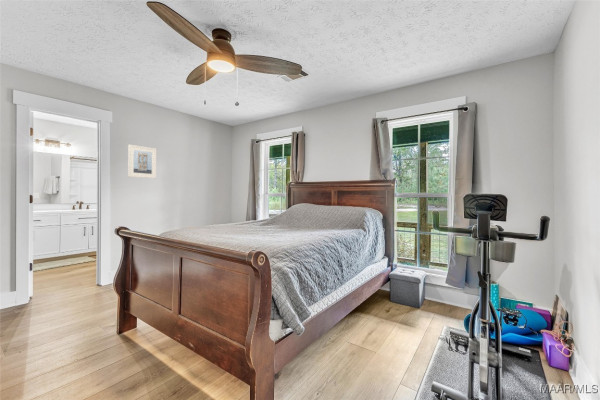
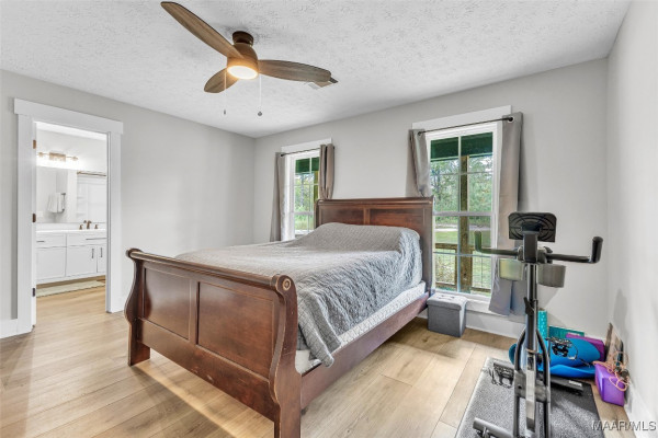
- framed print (142, 162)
